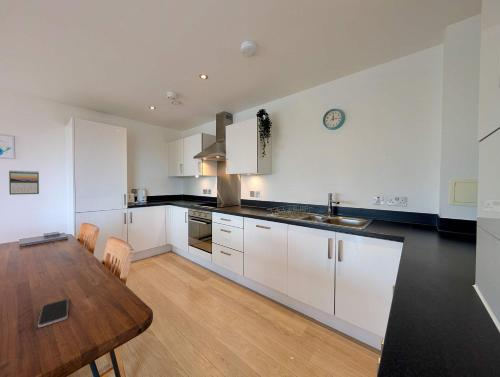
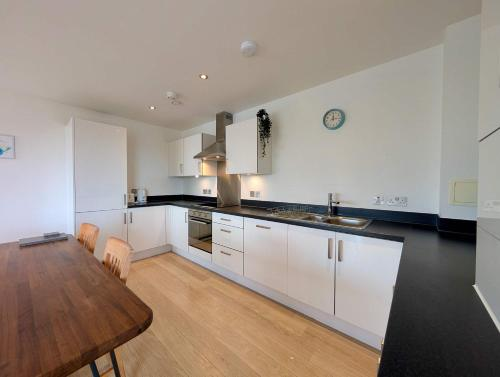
- smartphone (54, 311)
- calendar (24, 182)
